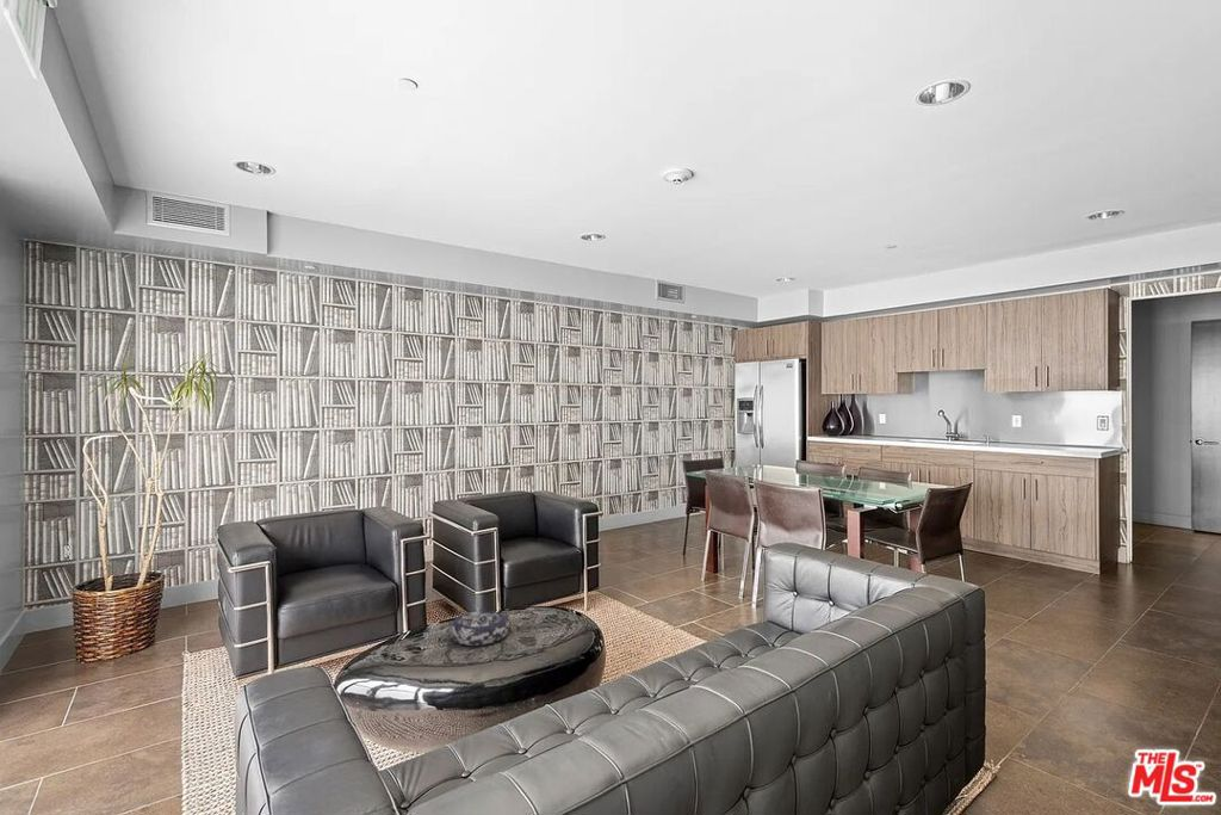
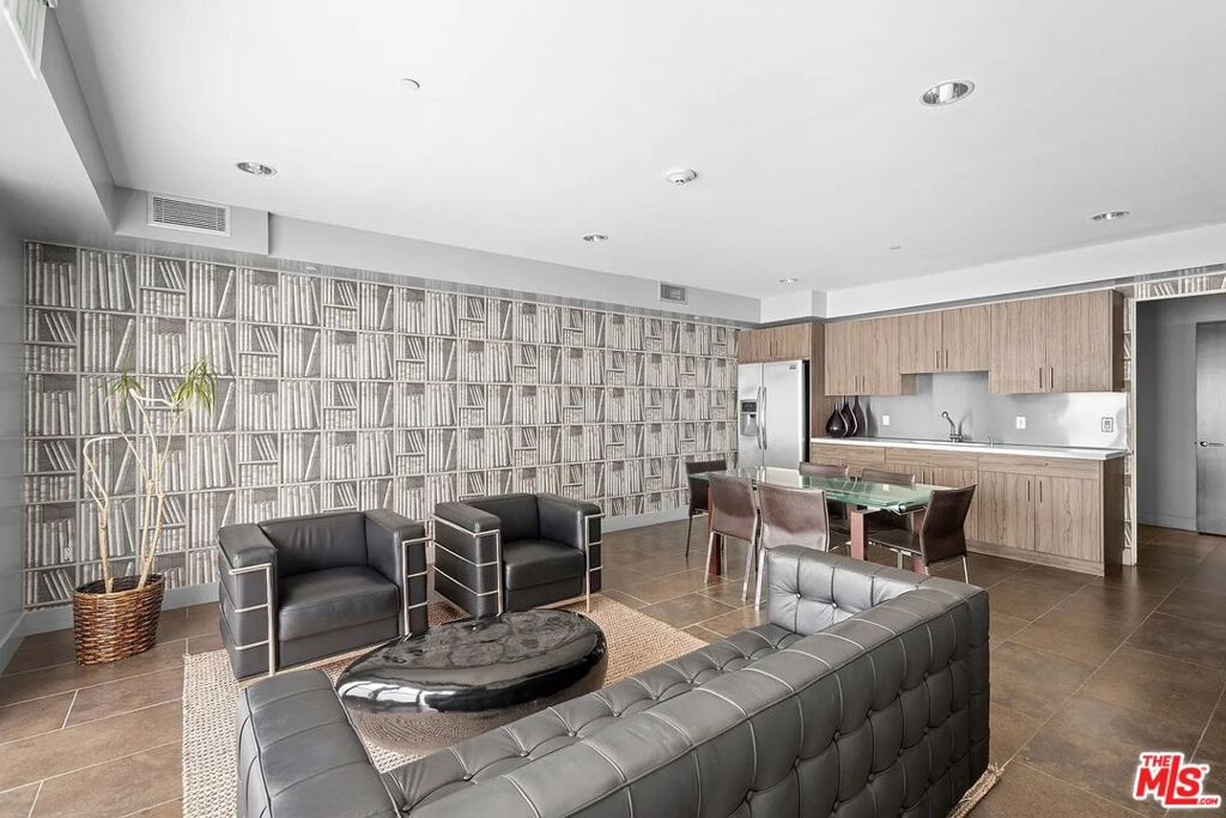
- decorative bowl (479, 628)
